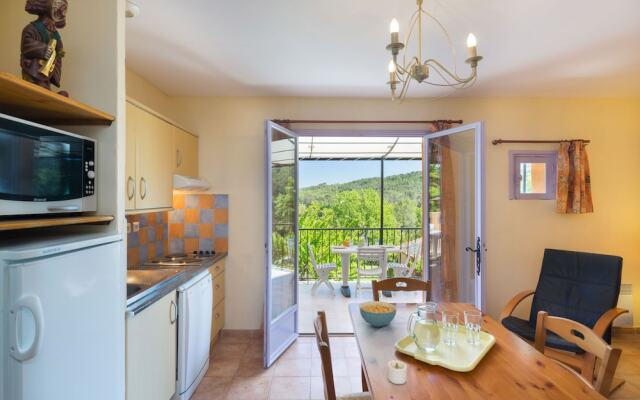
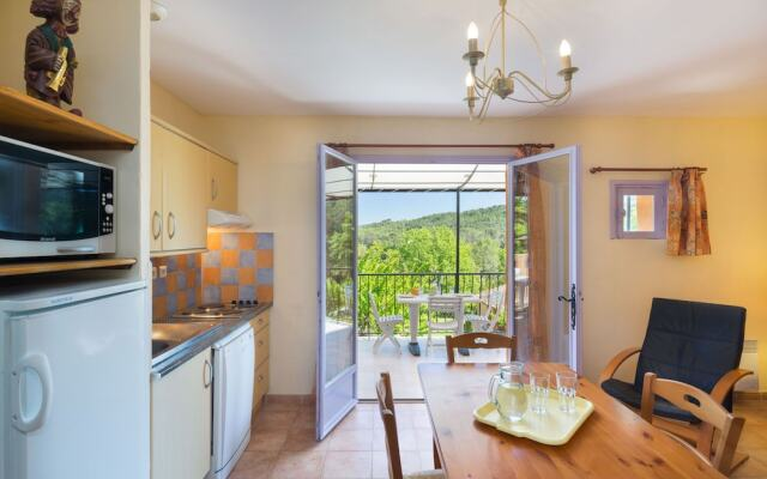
- candle (401, 372)
- cereal bowl (377, 315)
